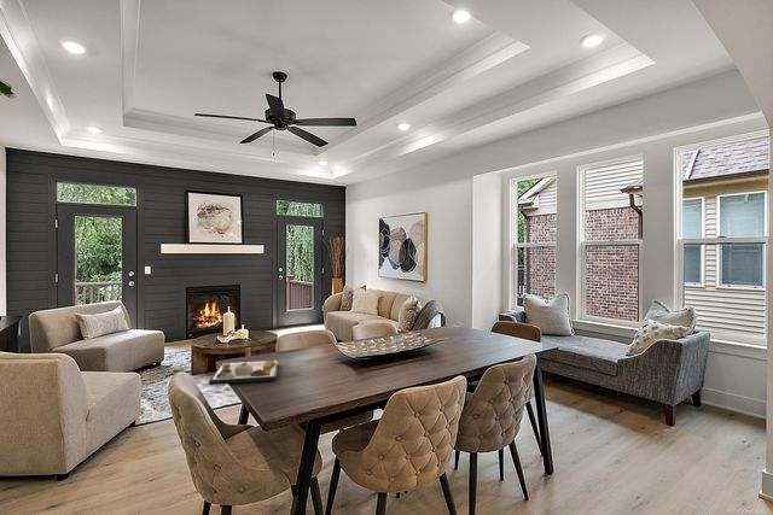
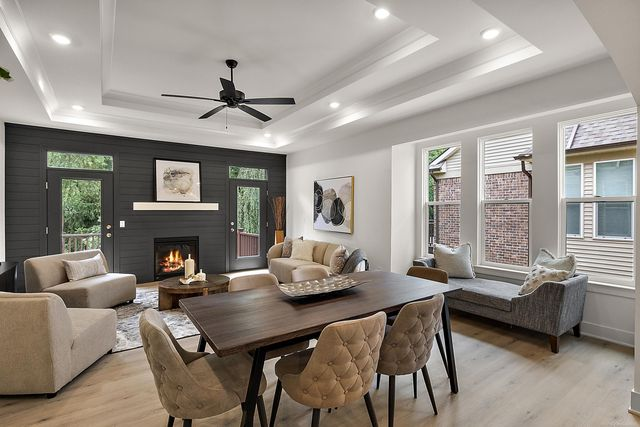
- dinner plate (246, 367)
